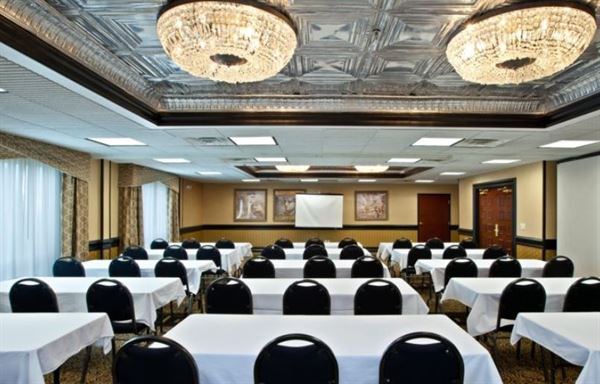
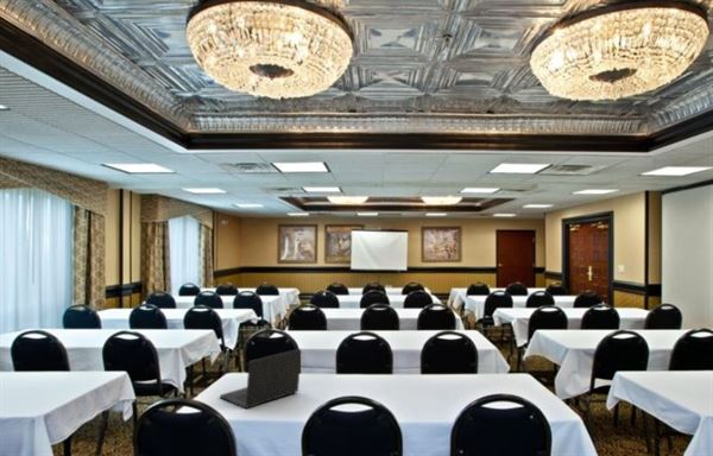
+ laptop (260, 373)
